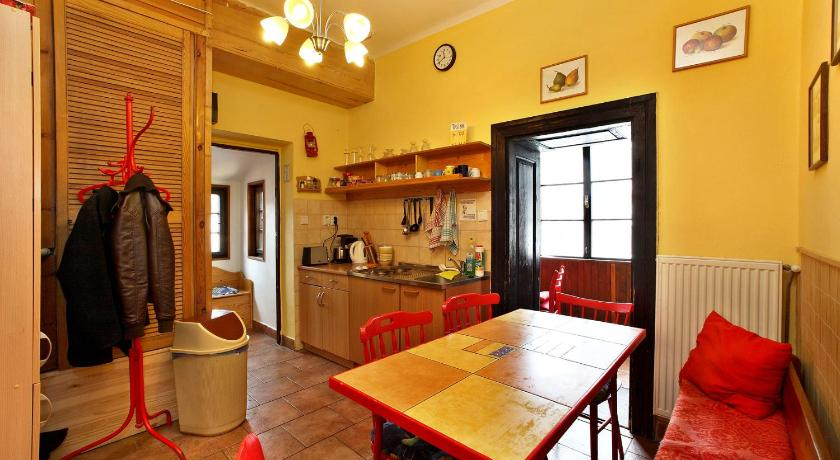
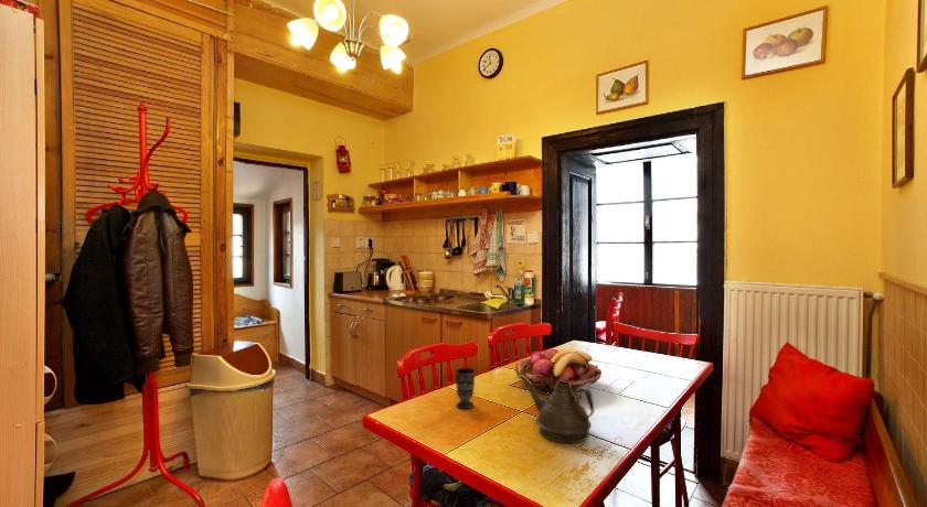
+ fruit basket (557, 367)
+ teapot (554, 403)
+ cup (465, 388)
